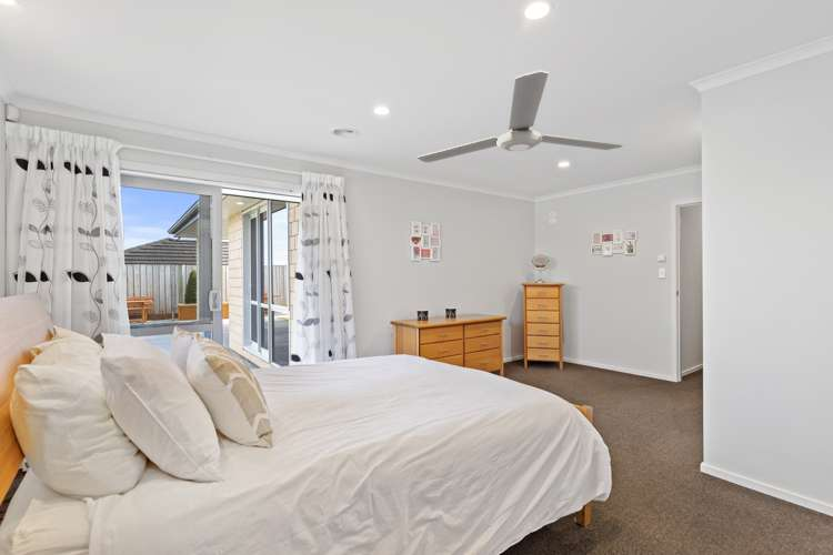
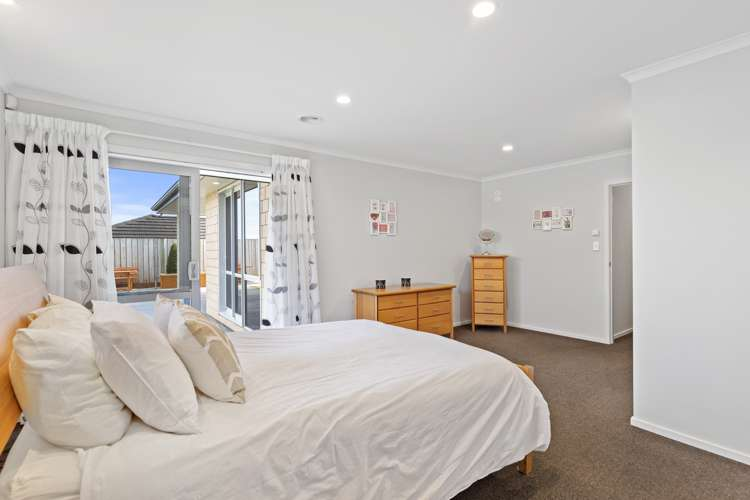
- ceiling fan (514, 119)
